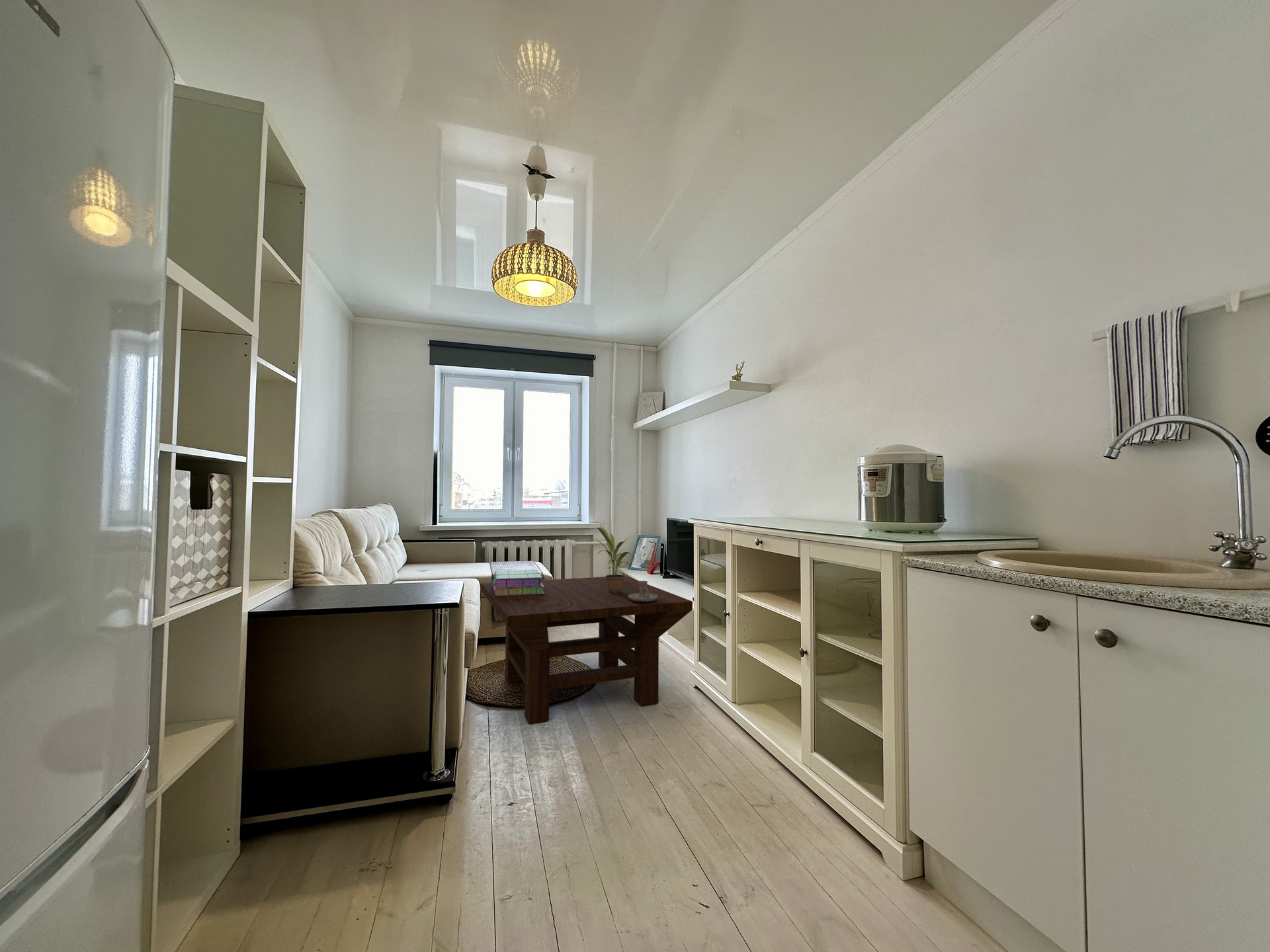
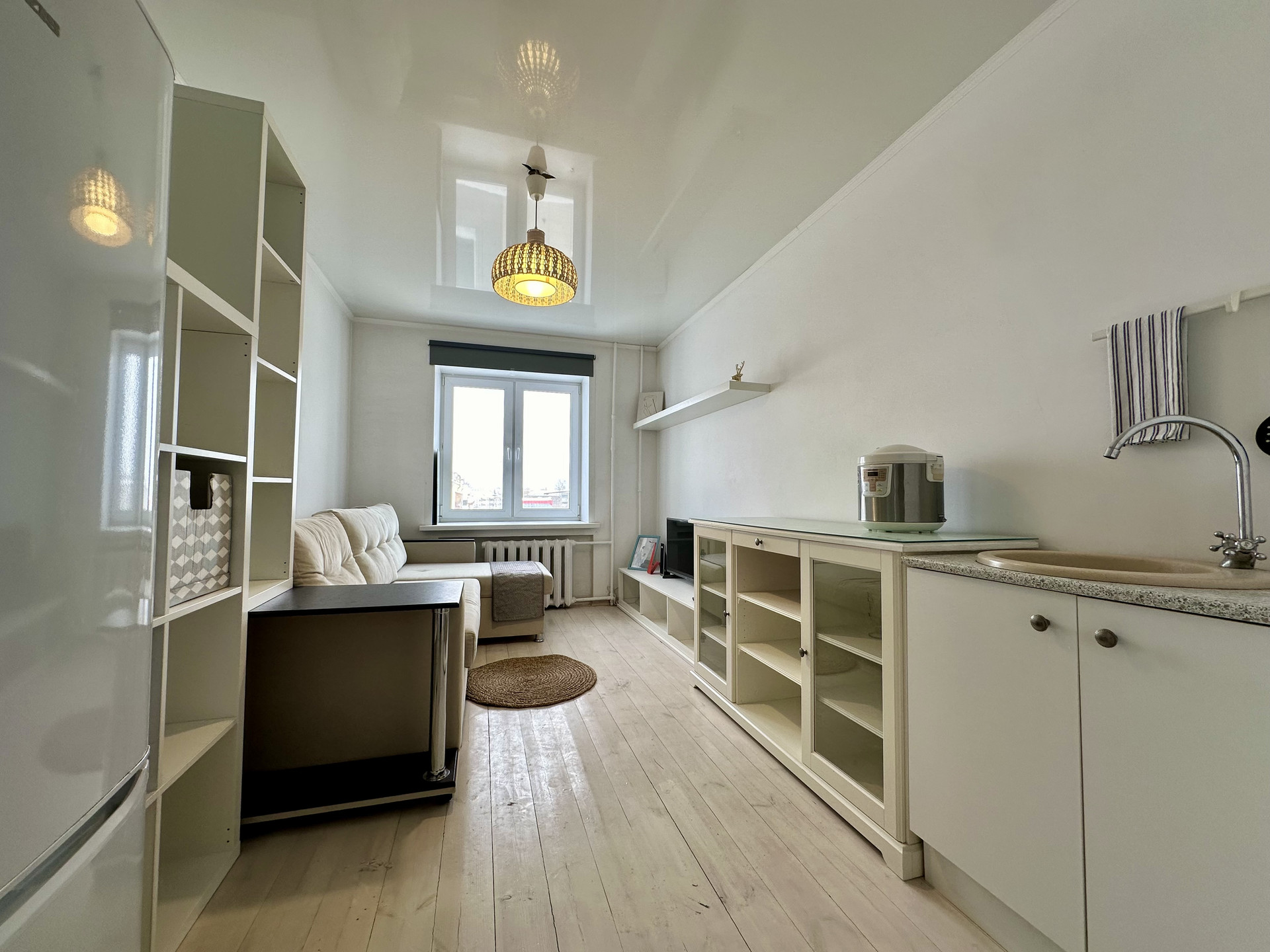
- candle holder (644, 591)
- potted plant (612, 559)
- stack of books (517, 581)
- coffee table (577, 641)
